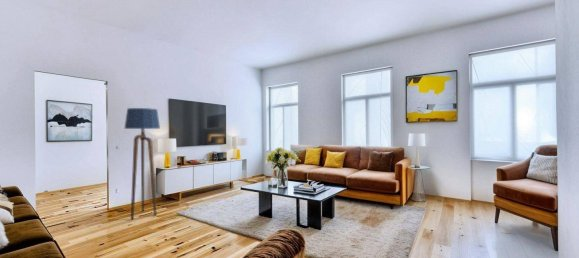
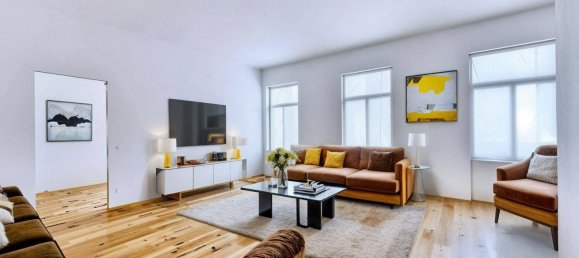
- floor lamp (143, 161)
